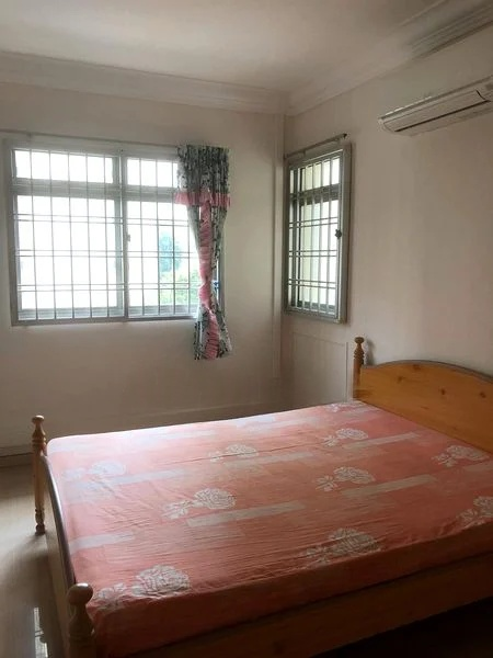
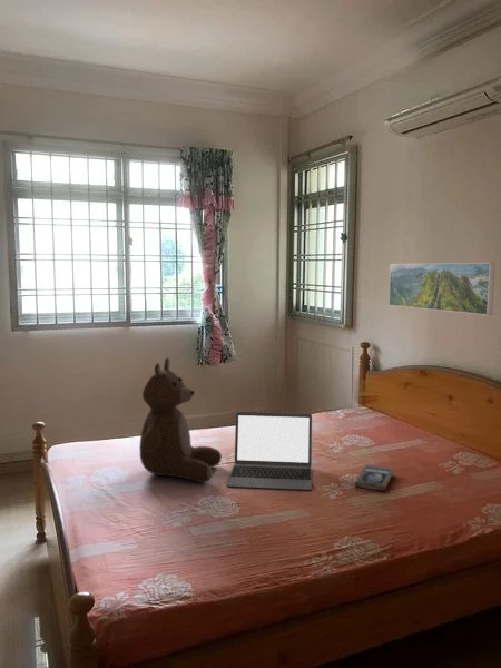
+ laptop (271, 449)
+ book (374, 477)
+ bear (179, 418)
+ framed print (435, 286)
